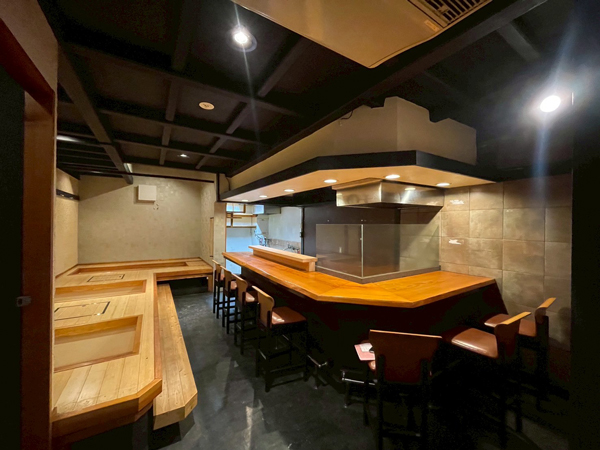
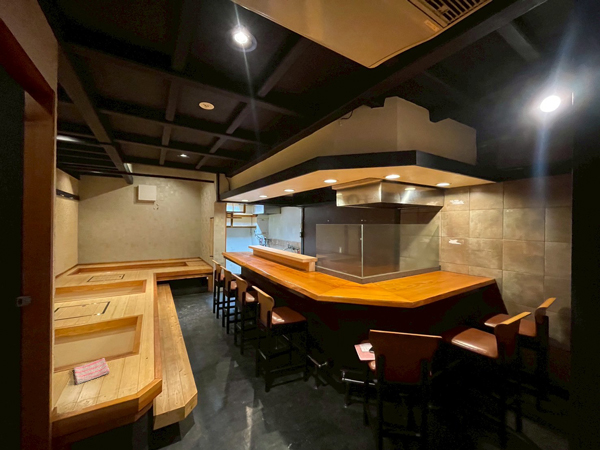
+ dish towel (91, 369)
